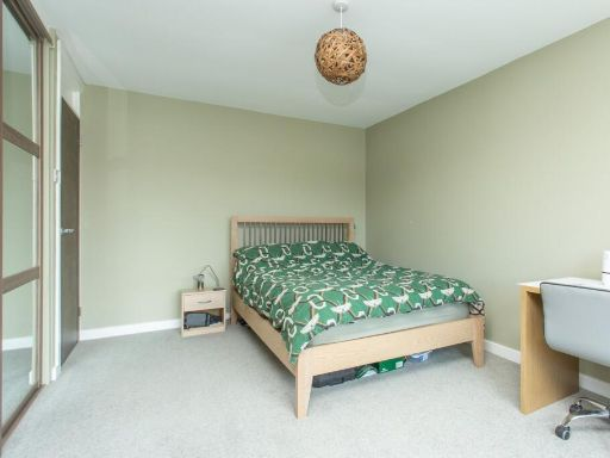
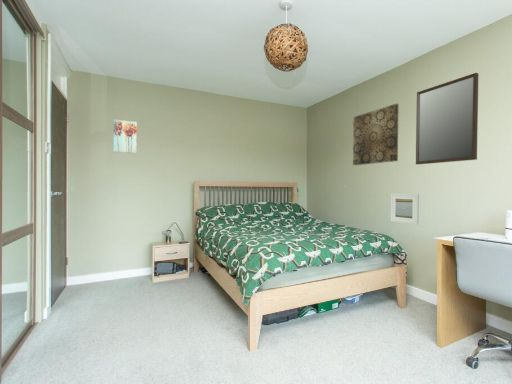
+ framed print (404, 208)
+ home mirror (444, 123)
+ wall art (125, 136)
+ wall art (373, 137)
